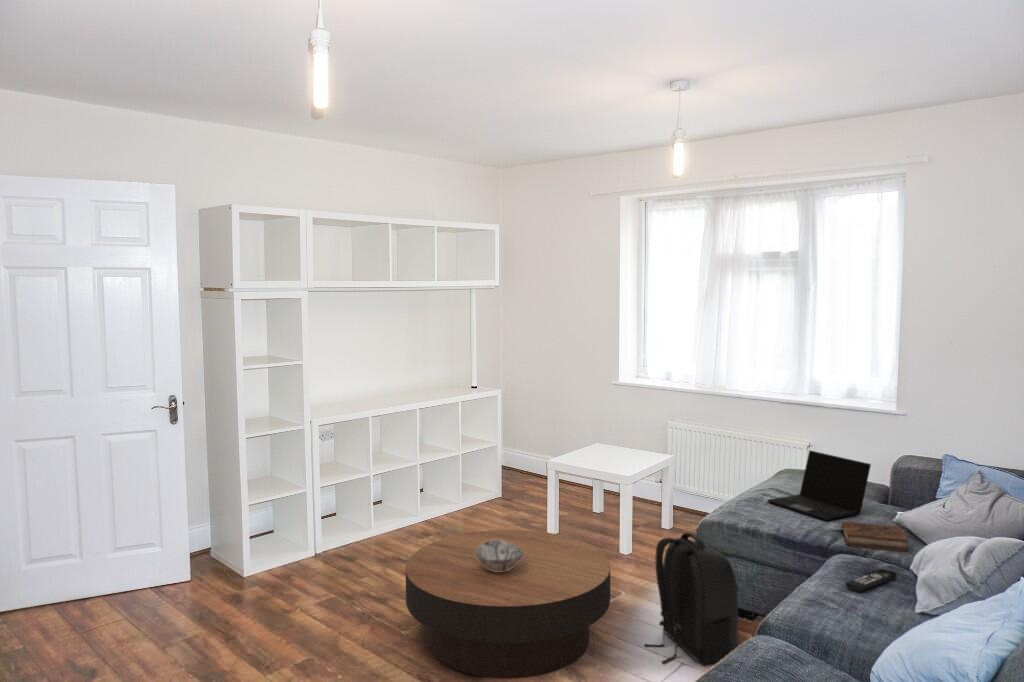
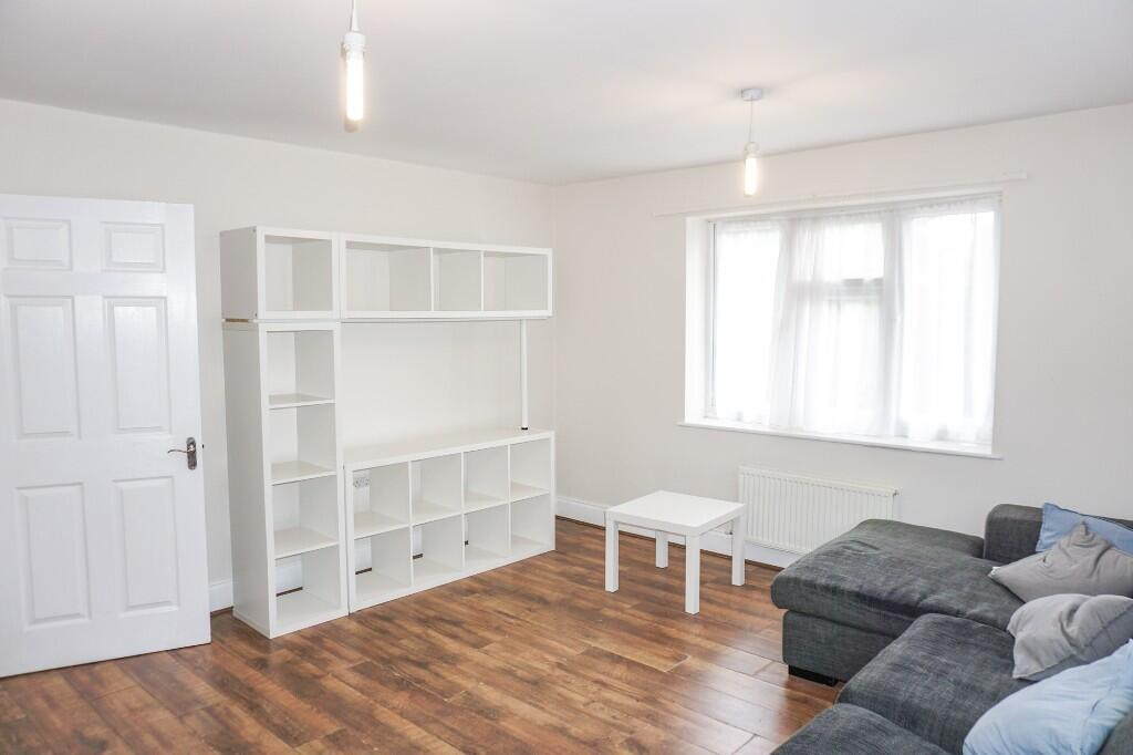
- backpack (688, 591)
- book (873, 535)
- laptop (817, 483)
- coffee table (508, 599)
- remote control (871, 580)
- decorative bowl (499, 558)
